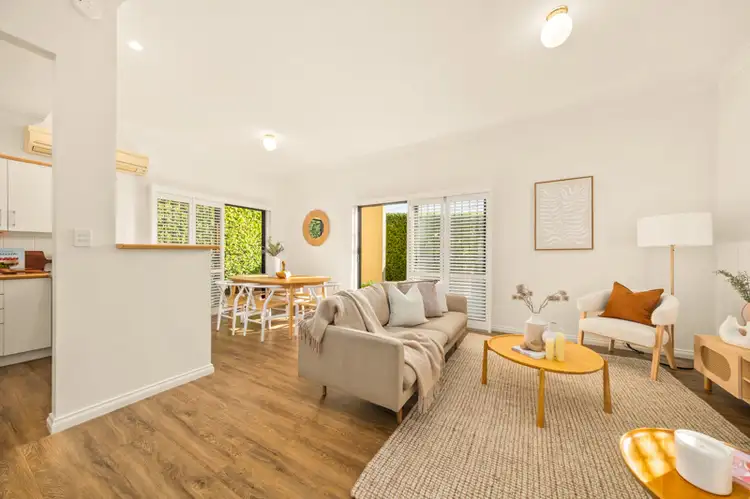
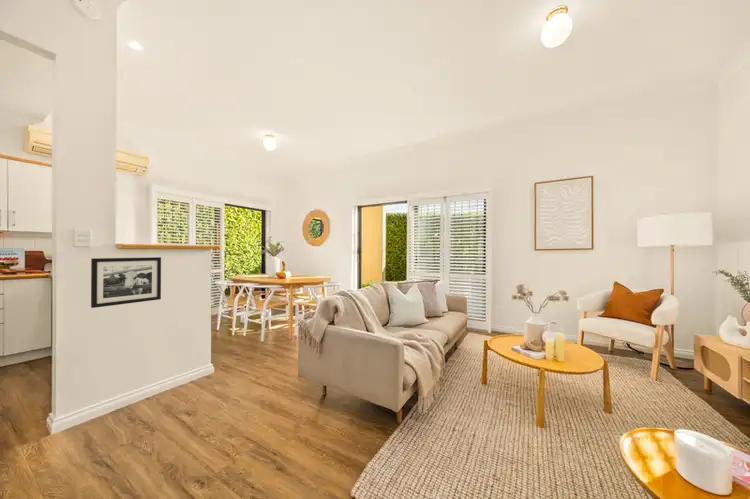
+ picture frame (128, 280)
